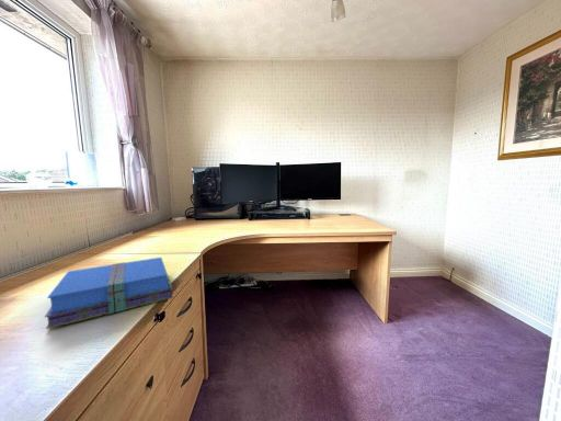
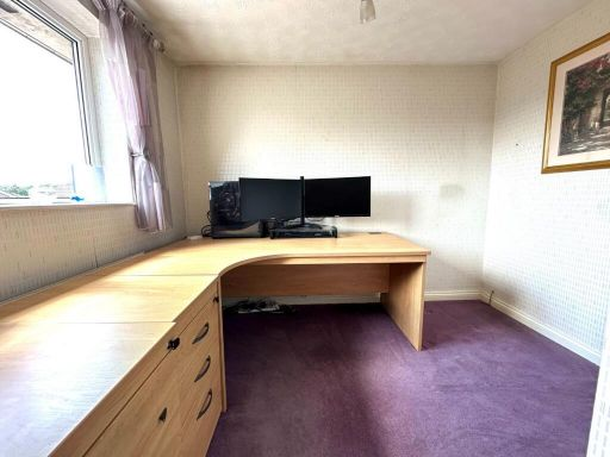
- books (117, 284)
